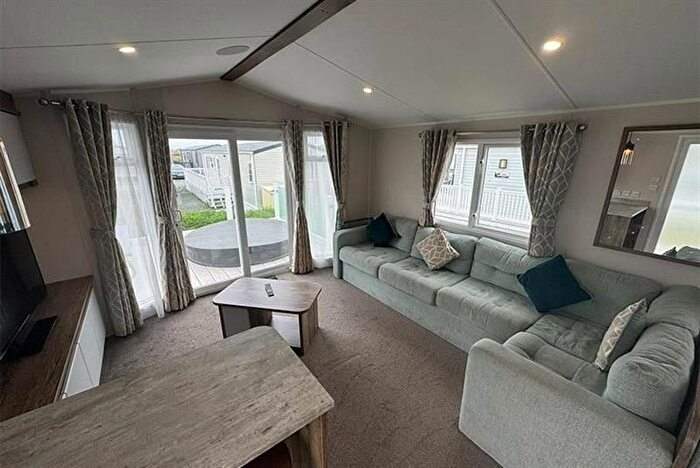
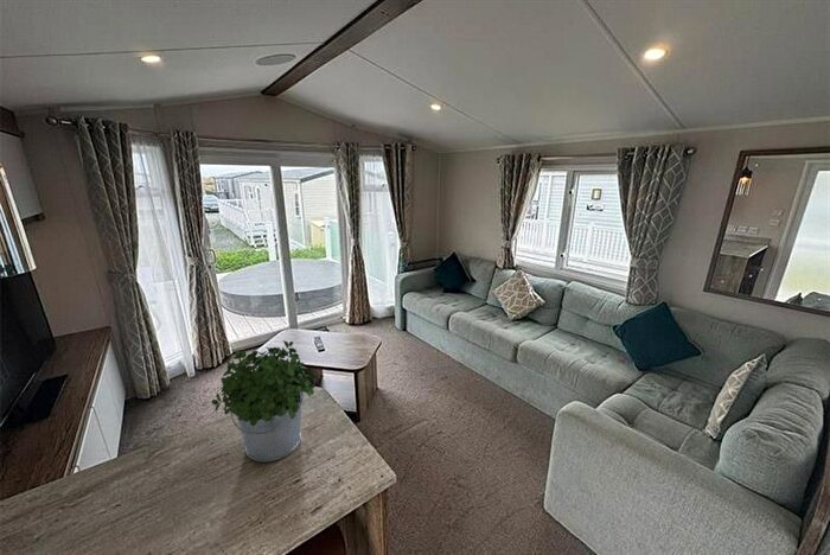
+ potted plant (270, 400)
